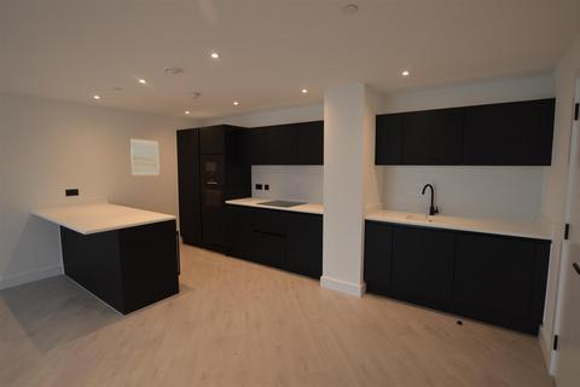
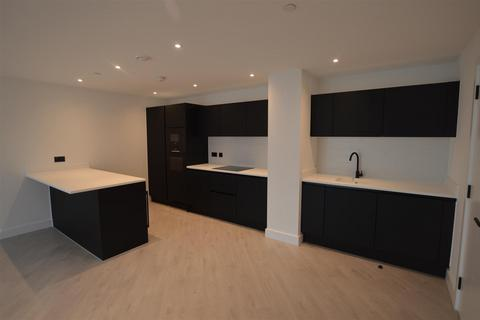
- wall art (145, 157)
